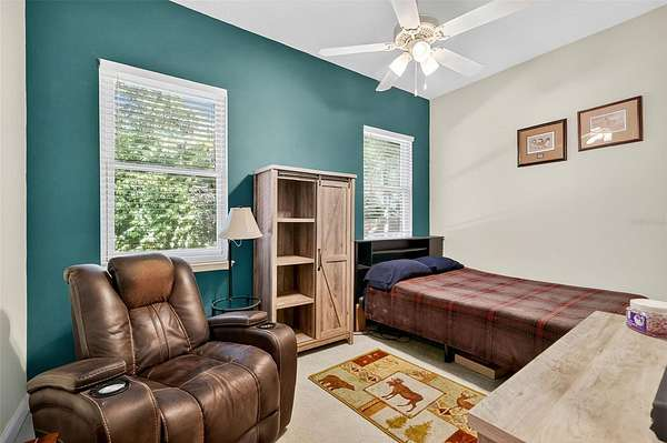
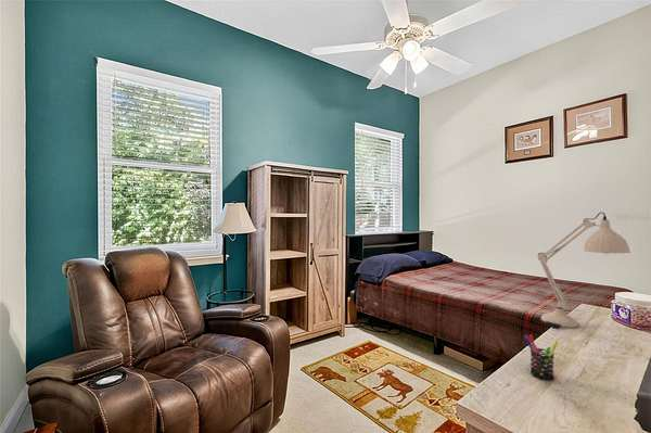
+ desk lamp (585, 251)
+ pen holder (541, 356)
